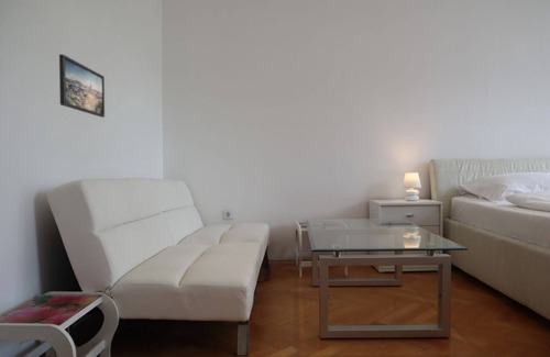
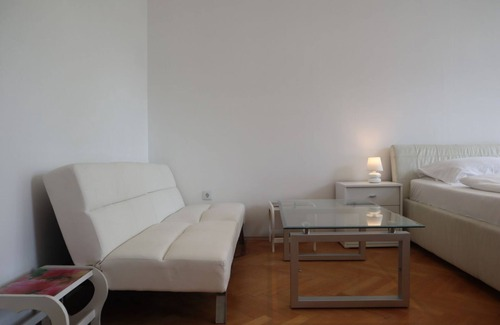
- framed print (84, 89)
